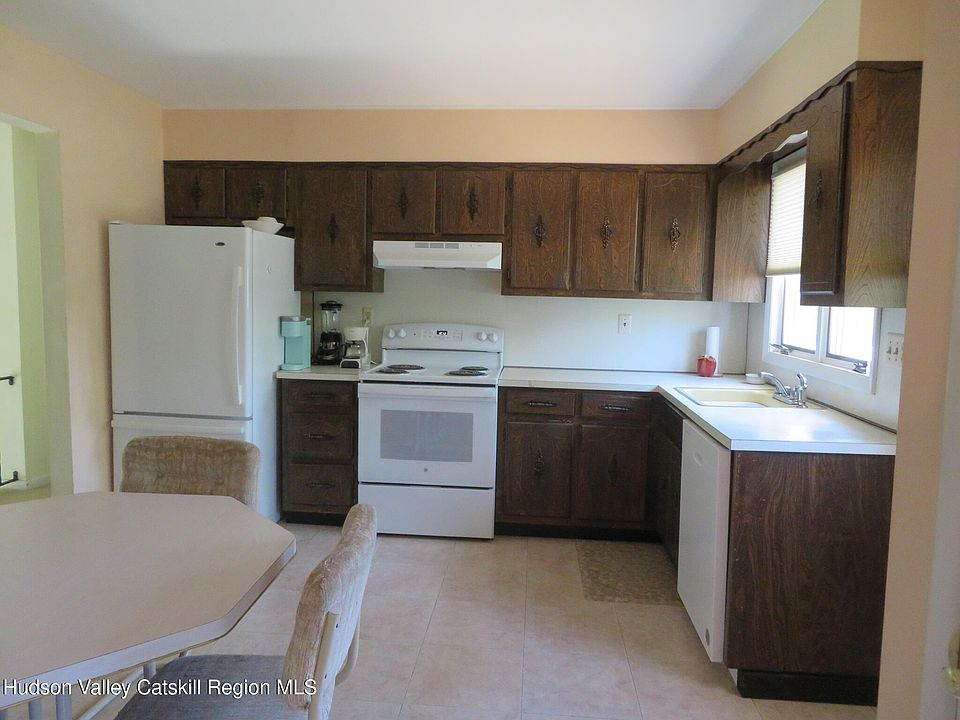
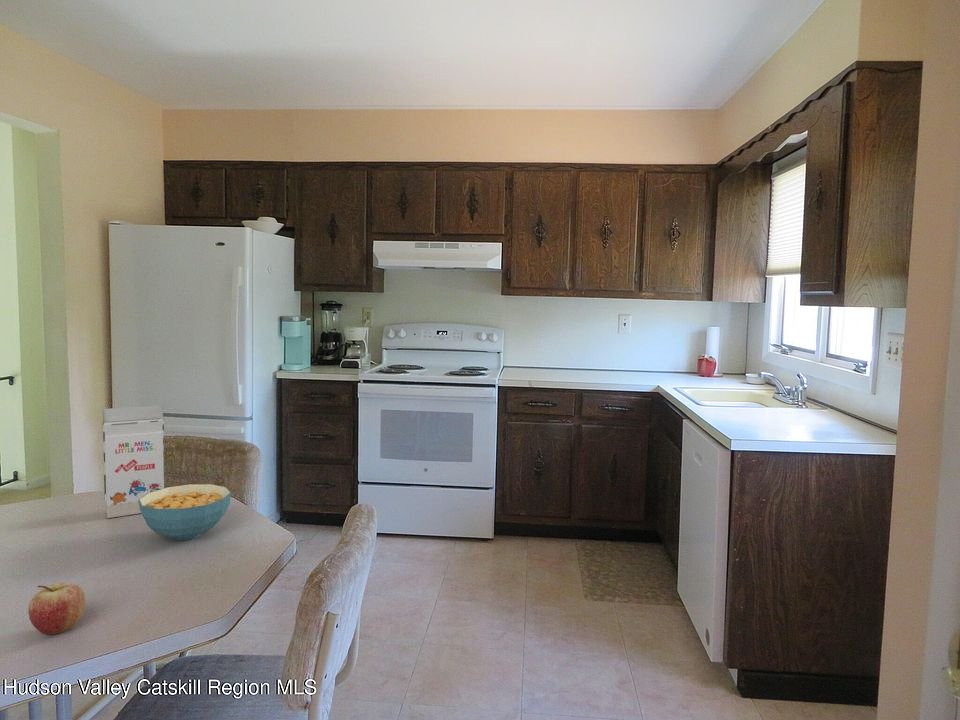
+ fruit (57, 606)
+ cereal bowl (186, 515)
+ gift box (134, 458)
